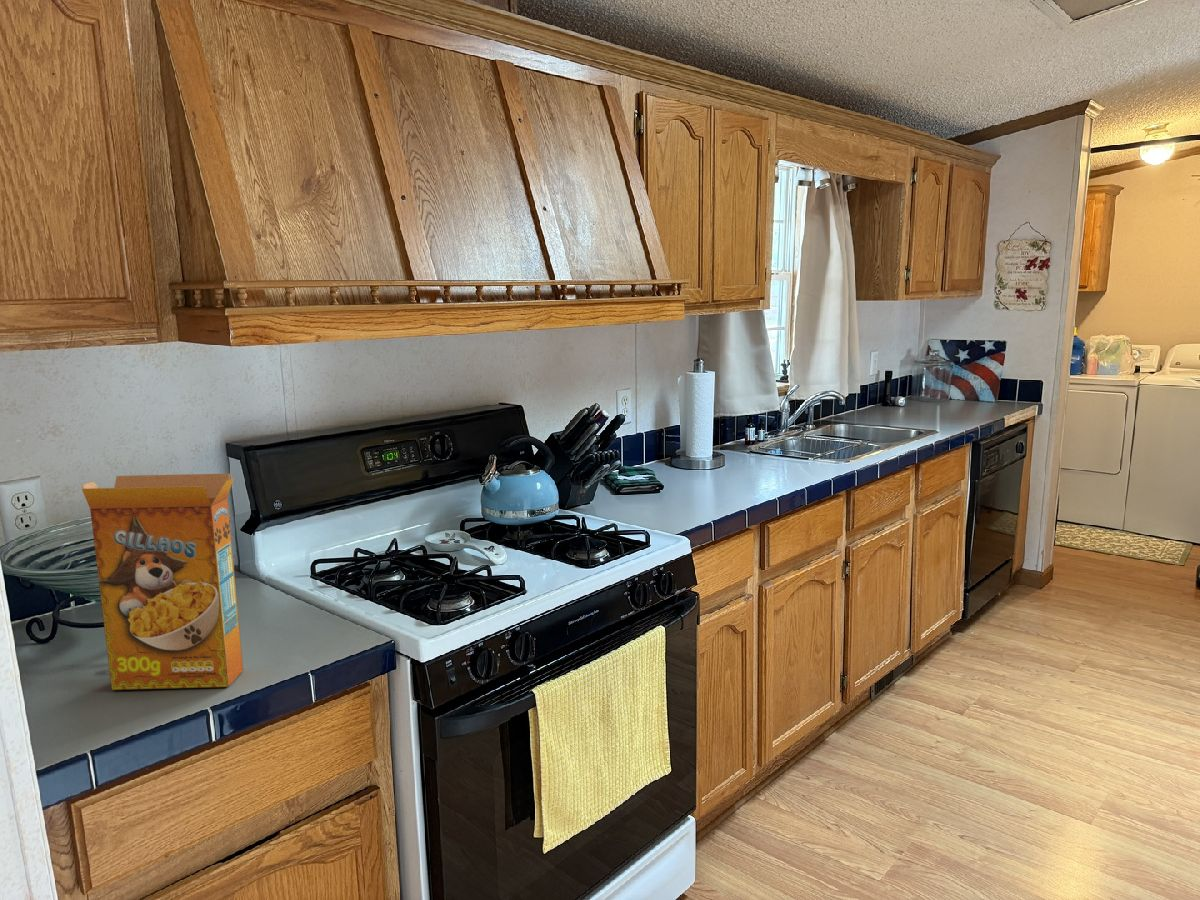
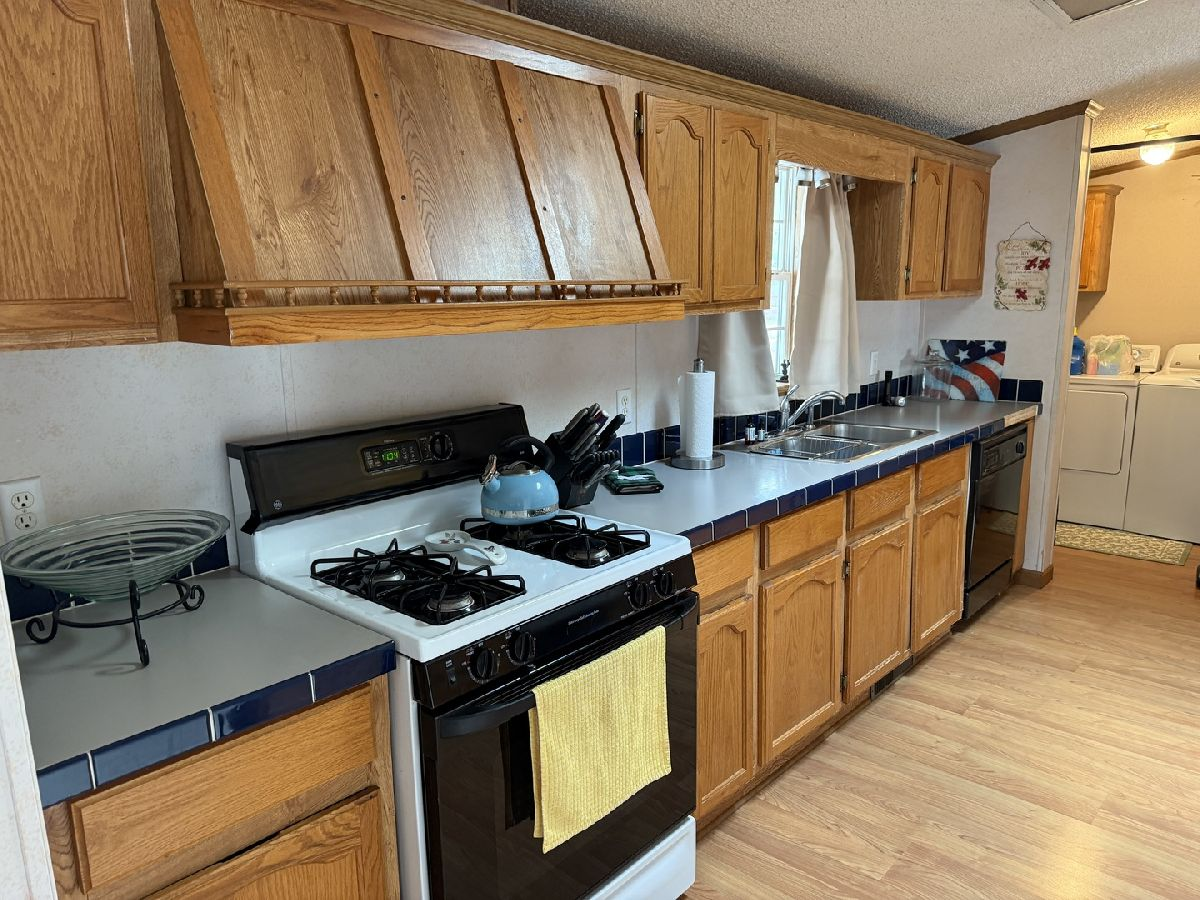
- cereal box (170, 582)
